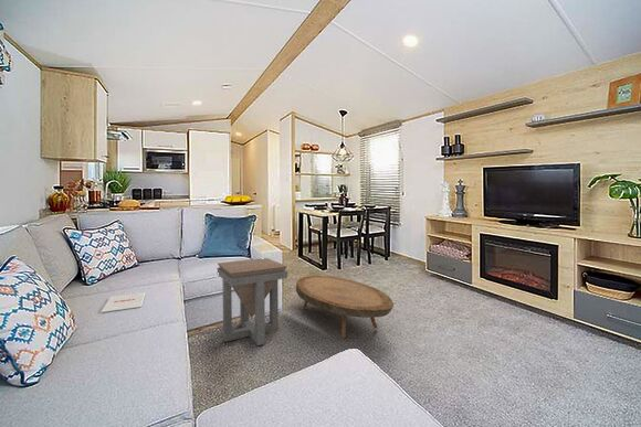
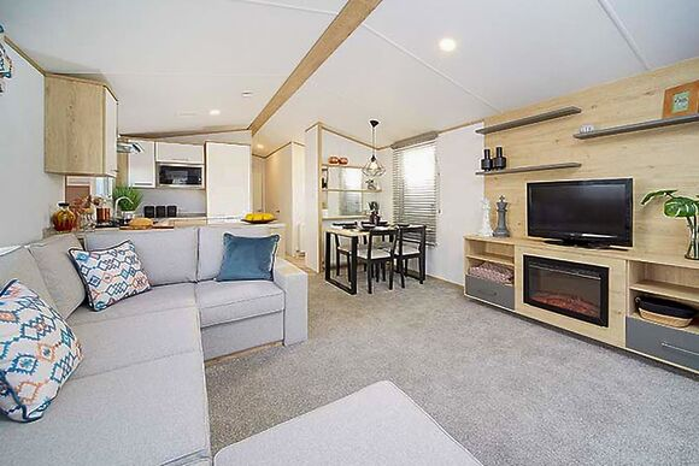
- magazine (125, 301)
- side table (251, 299)
- coffee table (337, 303)
